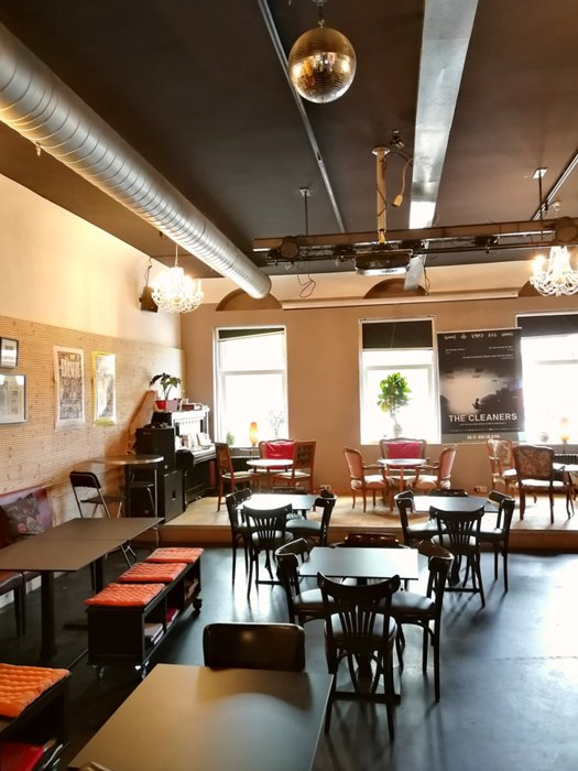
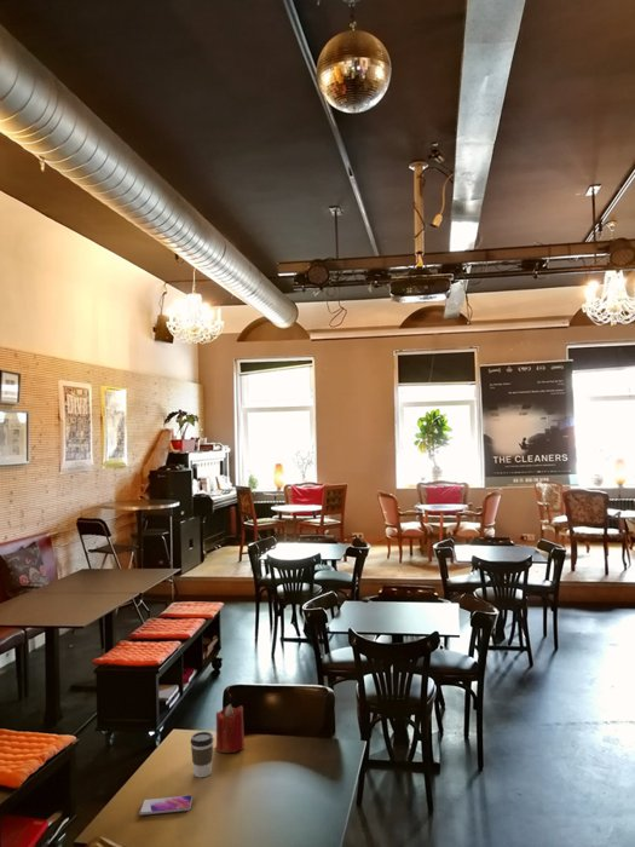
+ candle (230, 725)
+ smartphone (166, 805)
+ coffee cup (202, 754)
